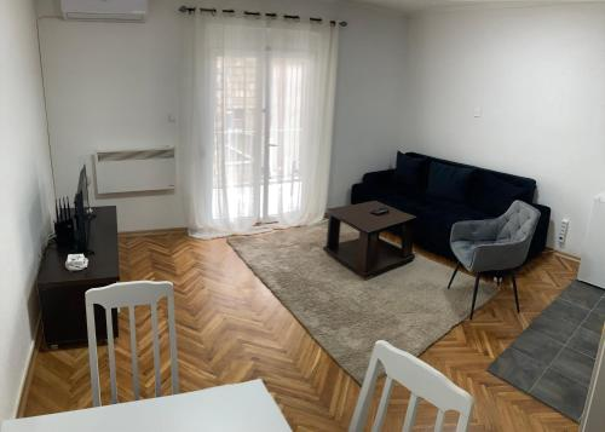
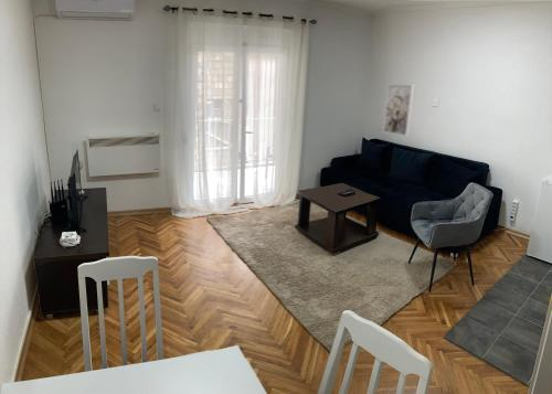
+ wall art (397, 109)
